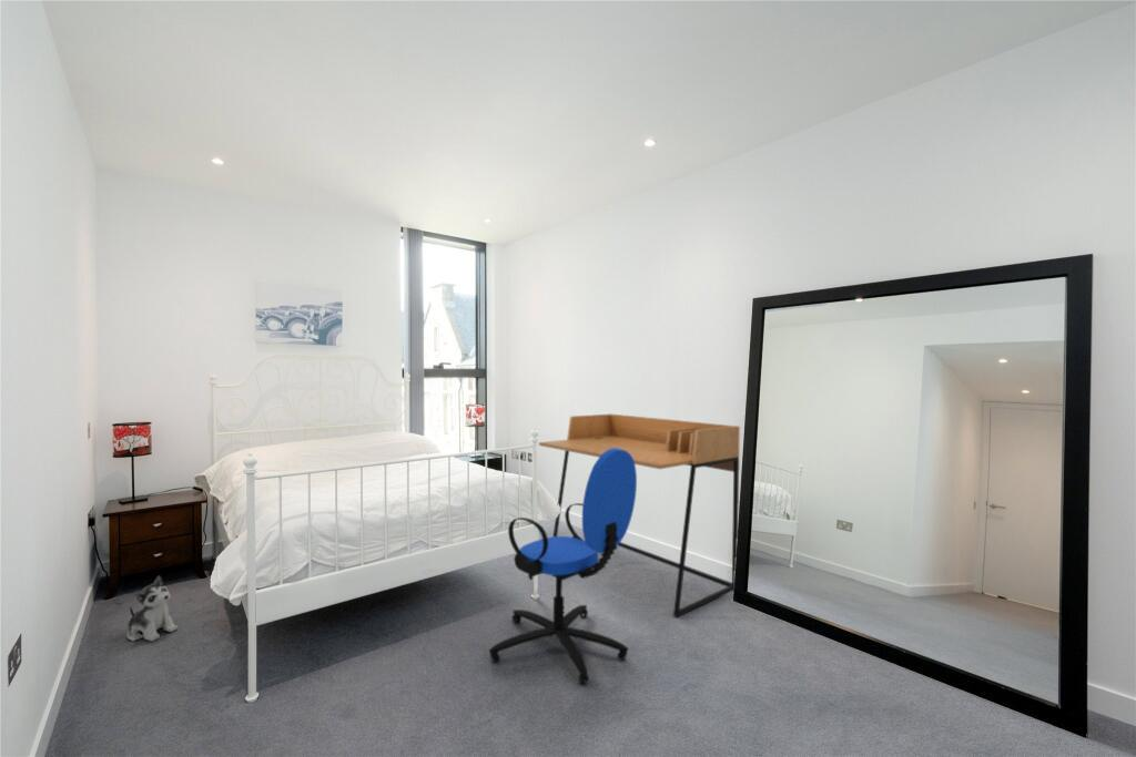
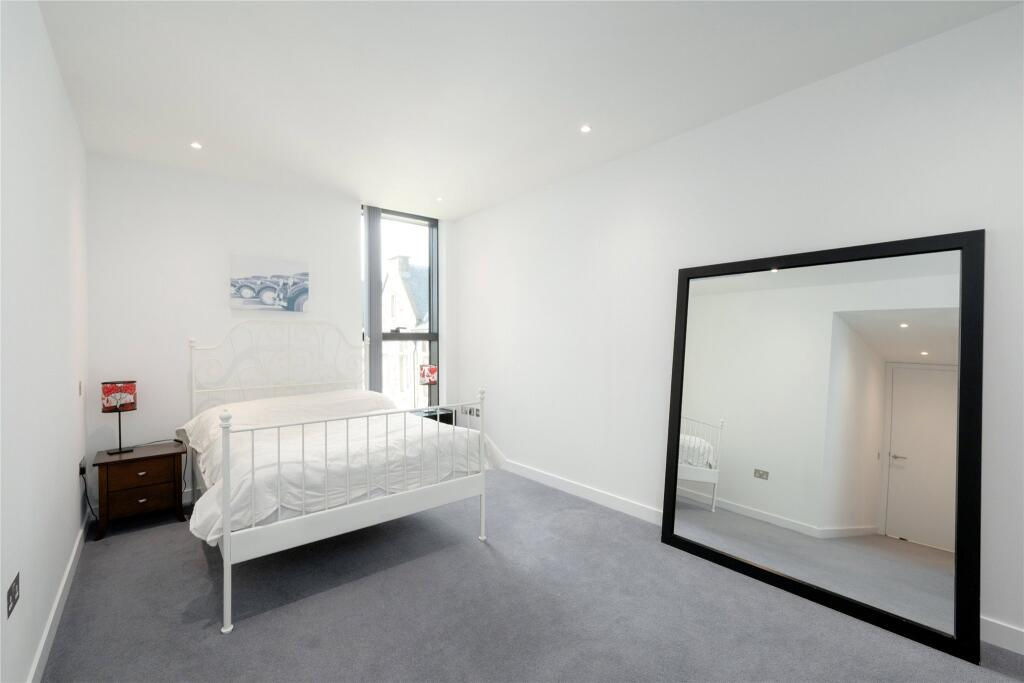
- office chair (560, 543)
- plush toy (149, 604)
- desk (638, 464)
